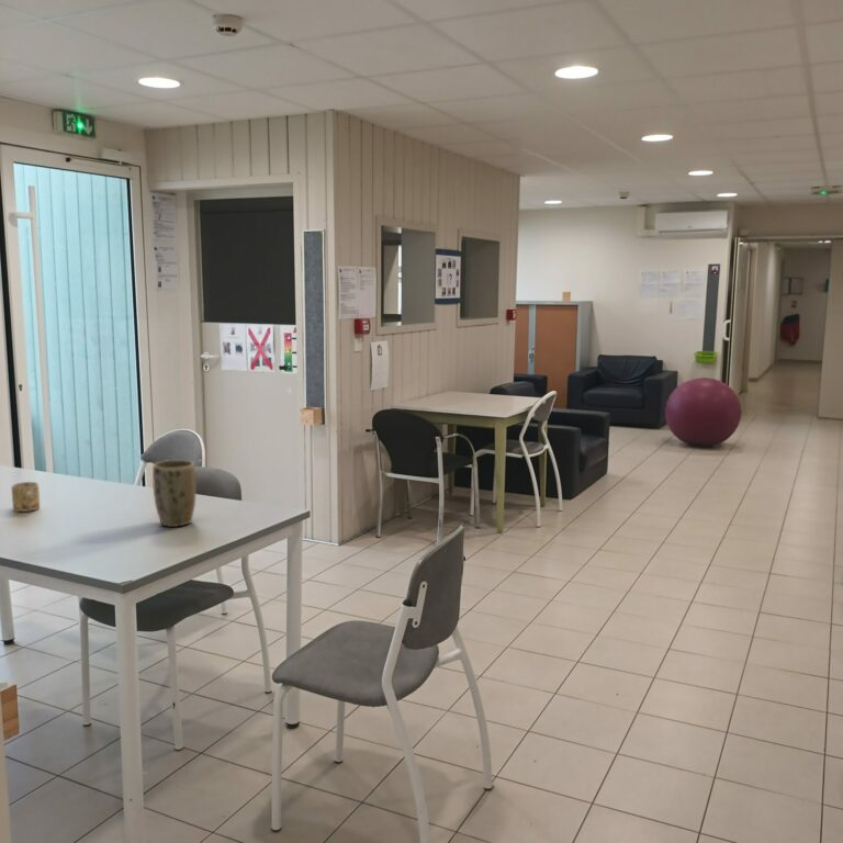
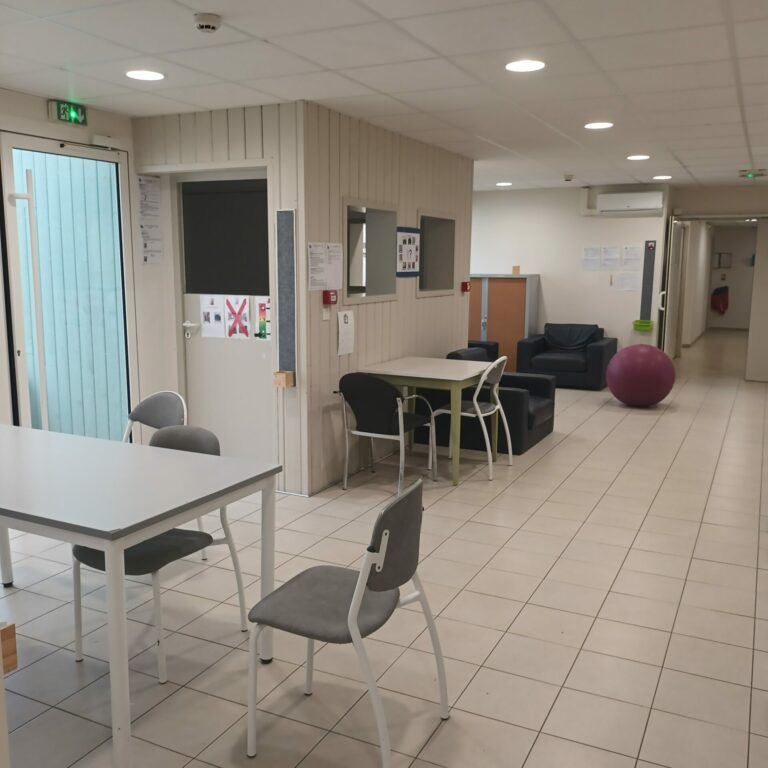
- plant pot (175, 493)
- mug (26, 497)
